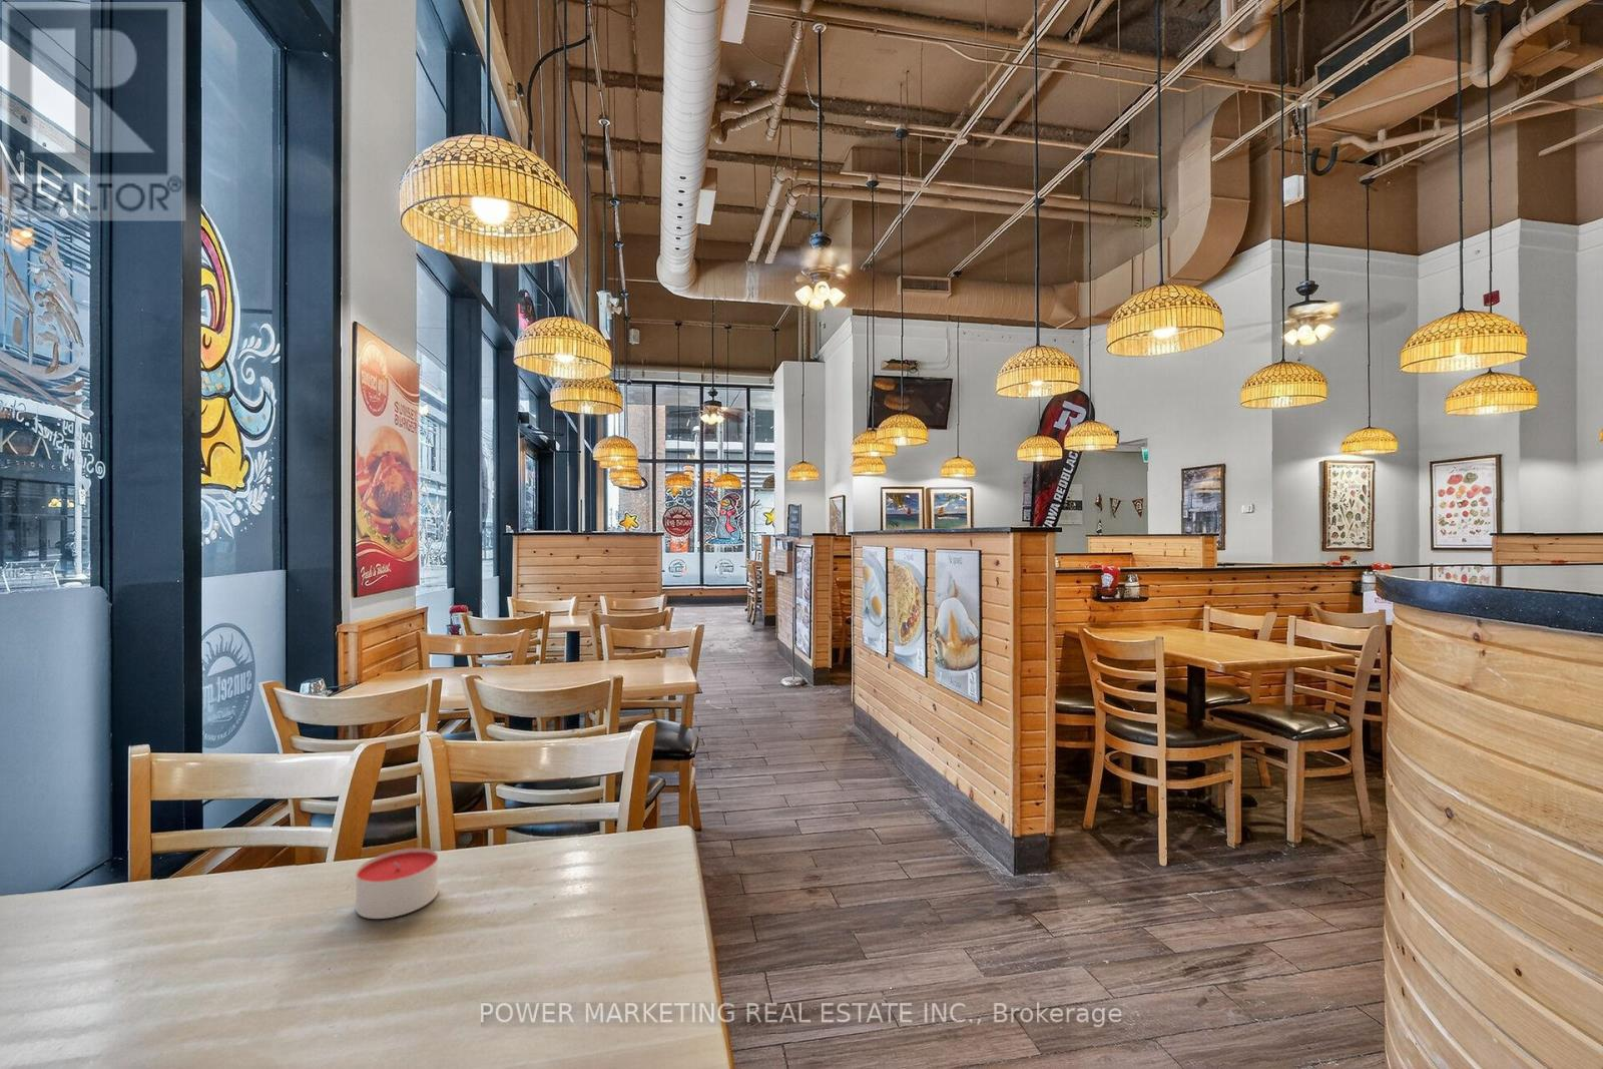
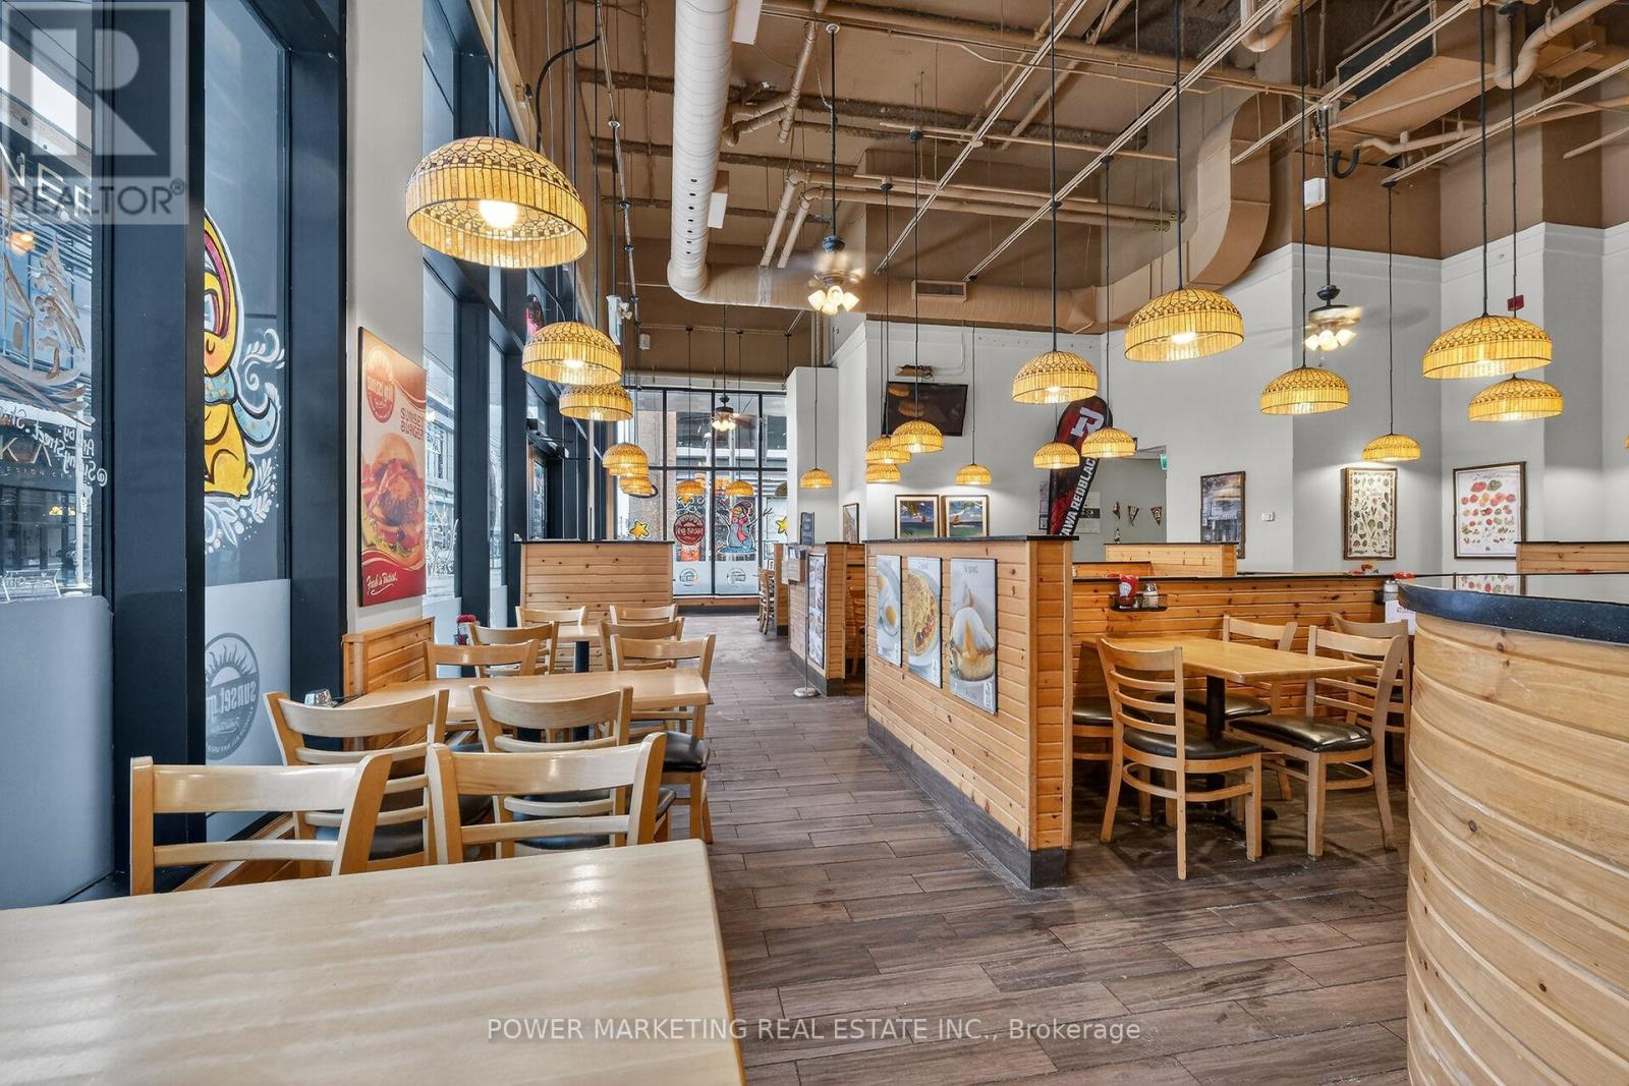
- candle (397, 879)
